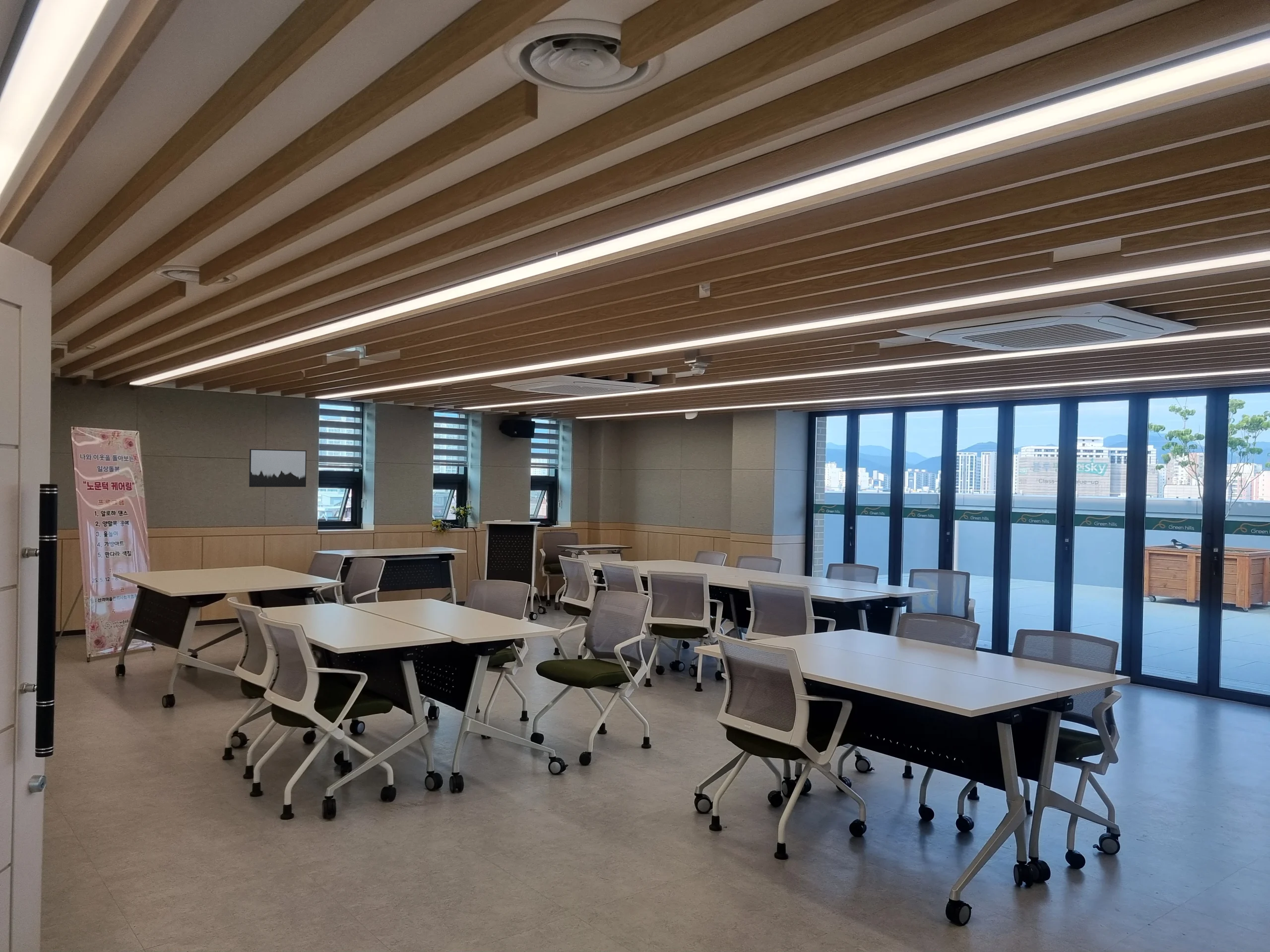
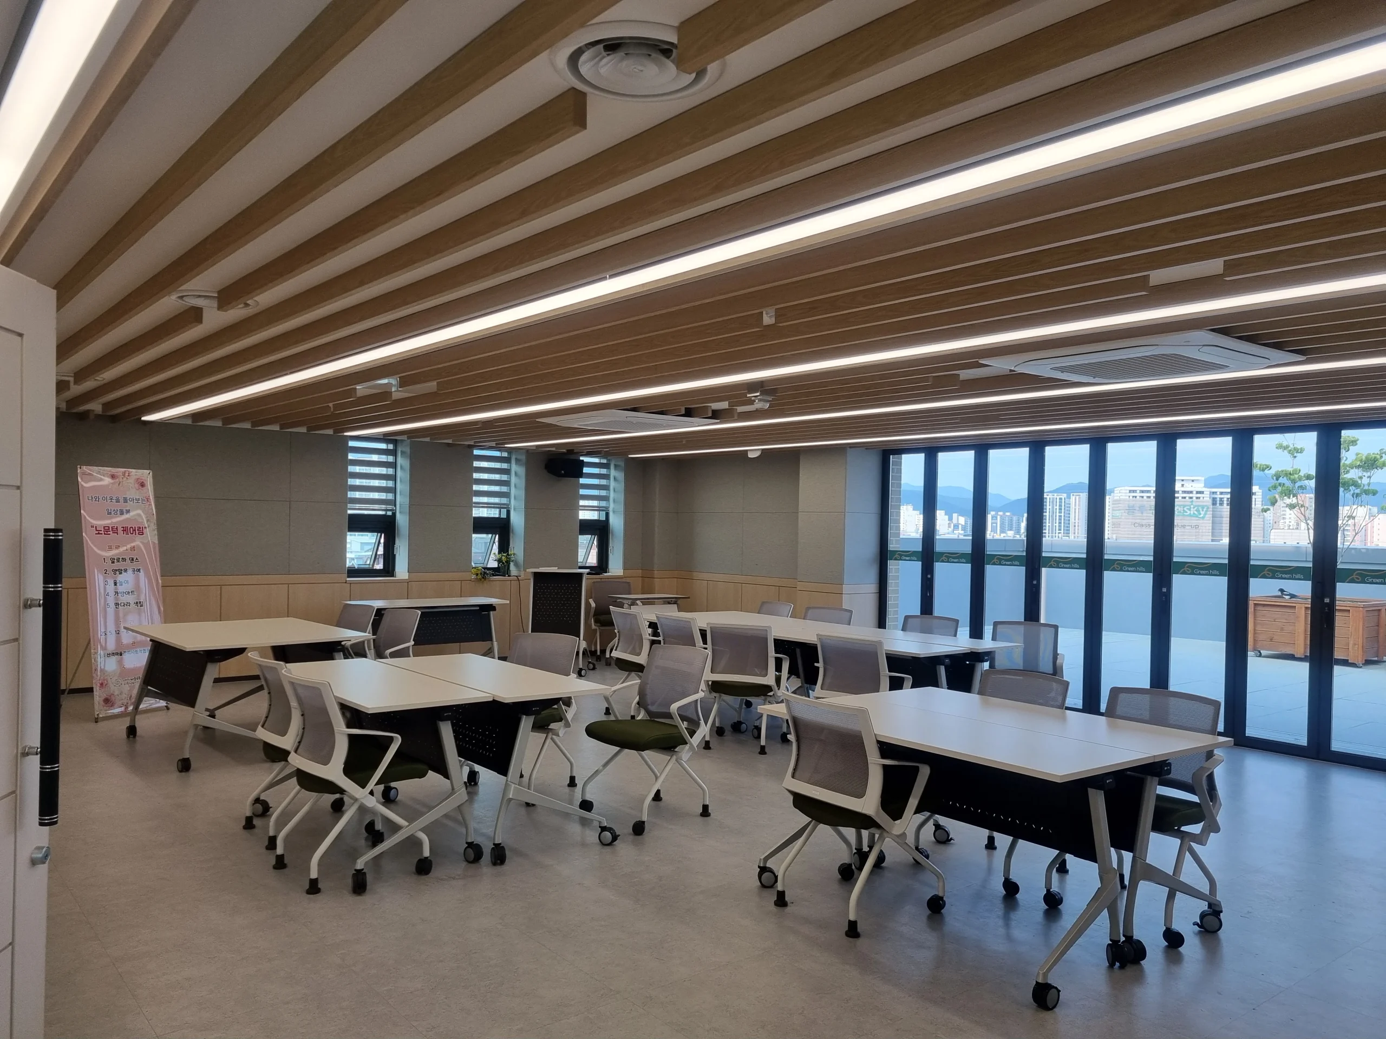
- wall art (278, 468)
